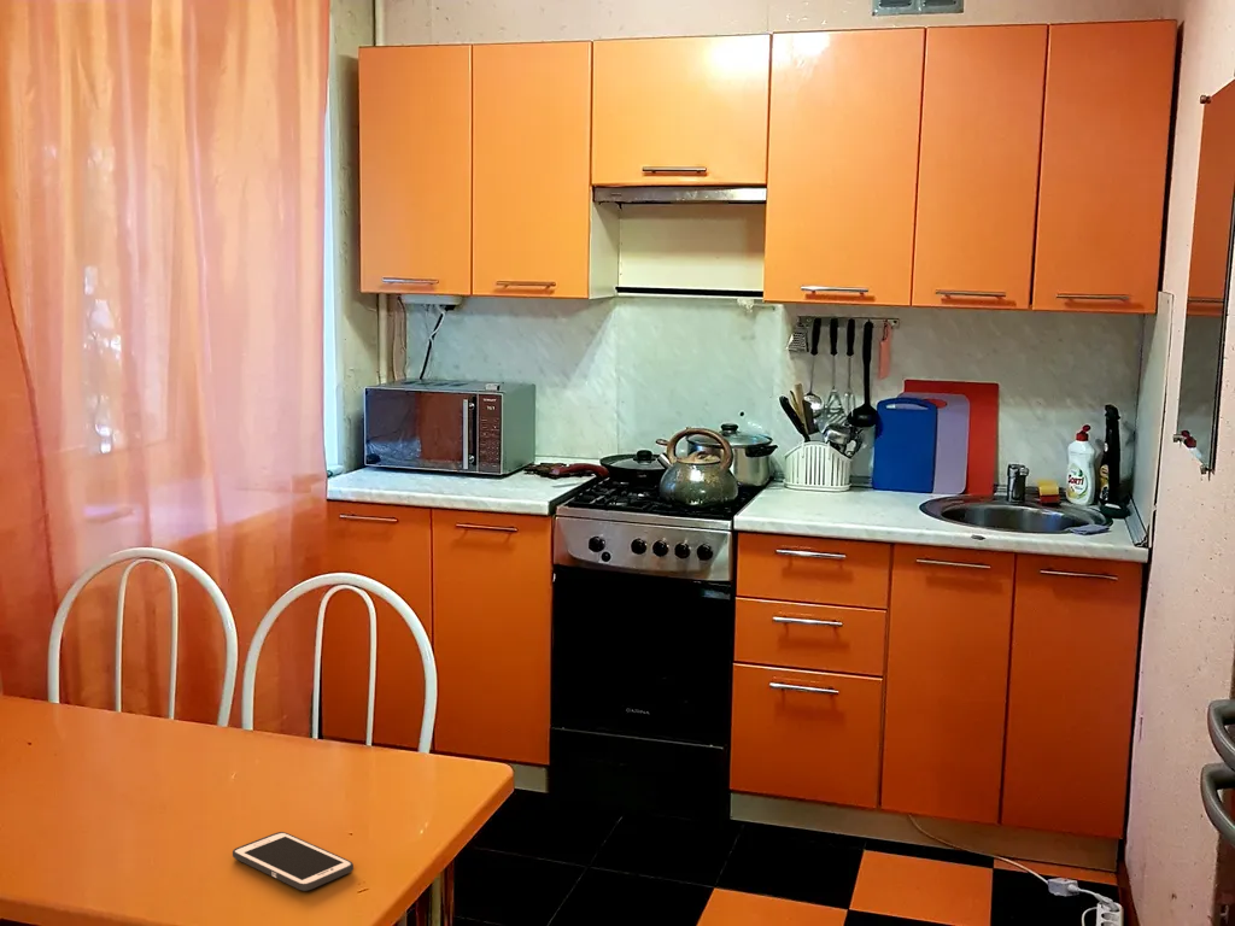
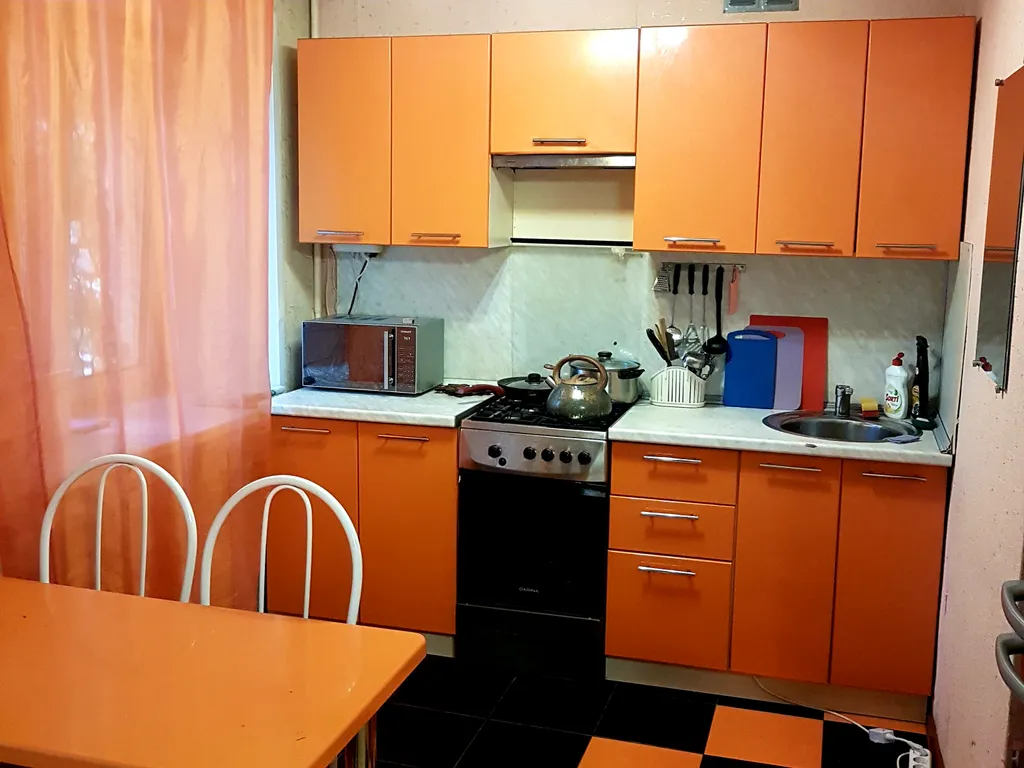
- cell phone (292, 860)
